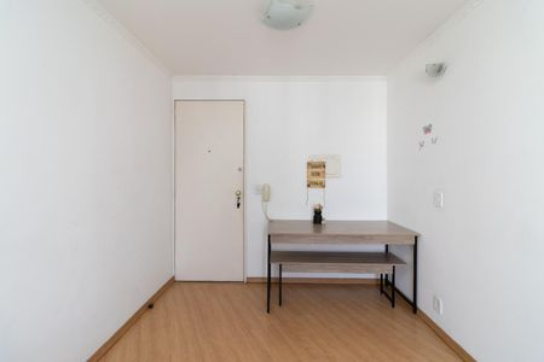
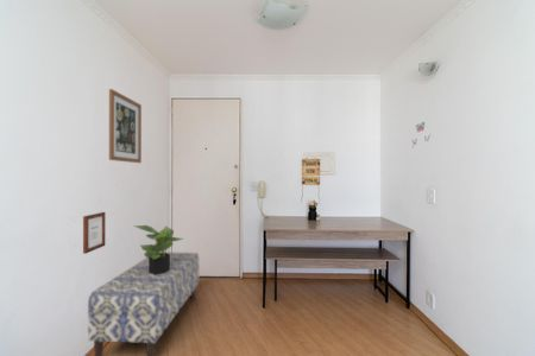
+ bench (155, 295)
+ picture frame (94, 231)
+ potted plant (158, 247)
+ wall art (126, 129)
